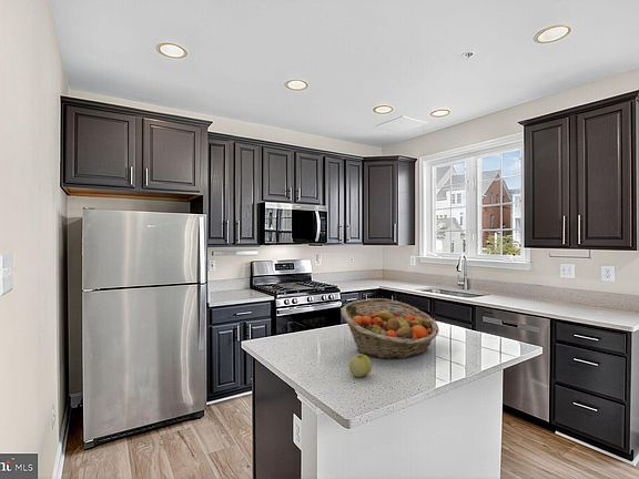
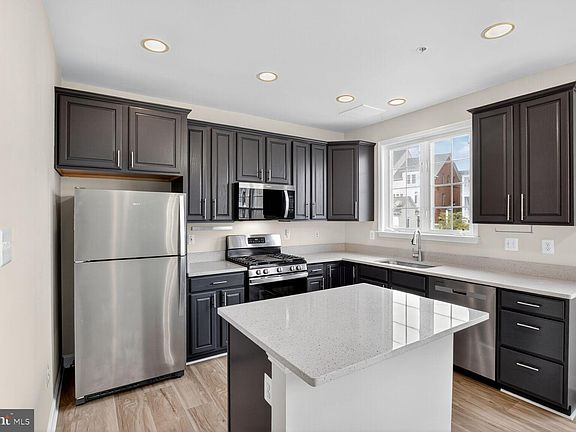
- apple (359, 365)
- fruit basket (389, 326)
